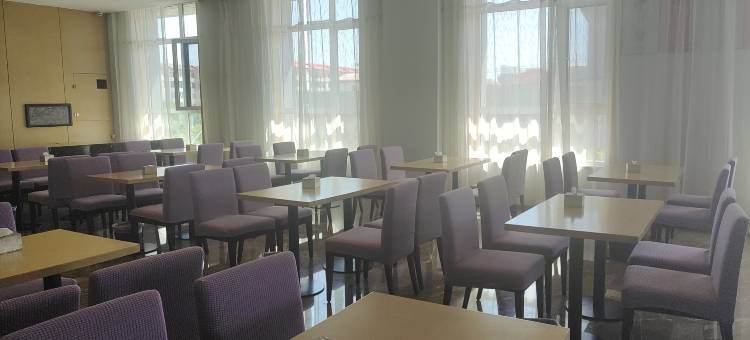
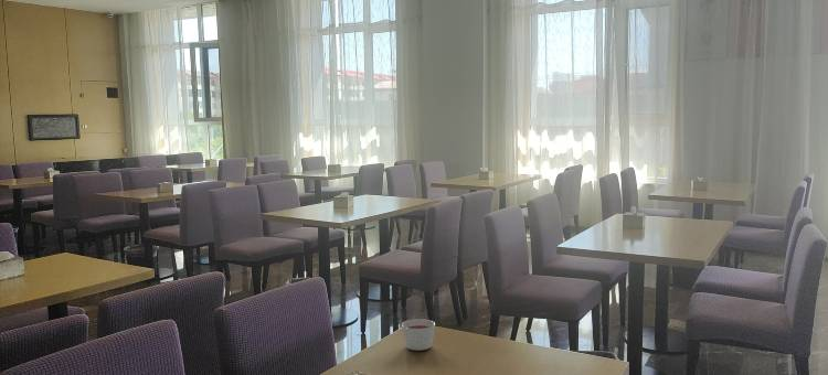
+ candle (418, 334)
